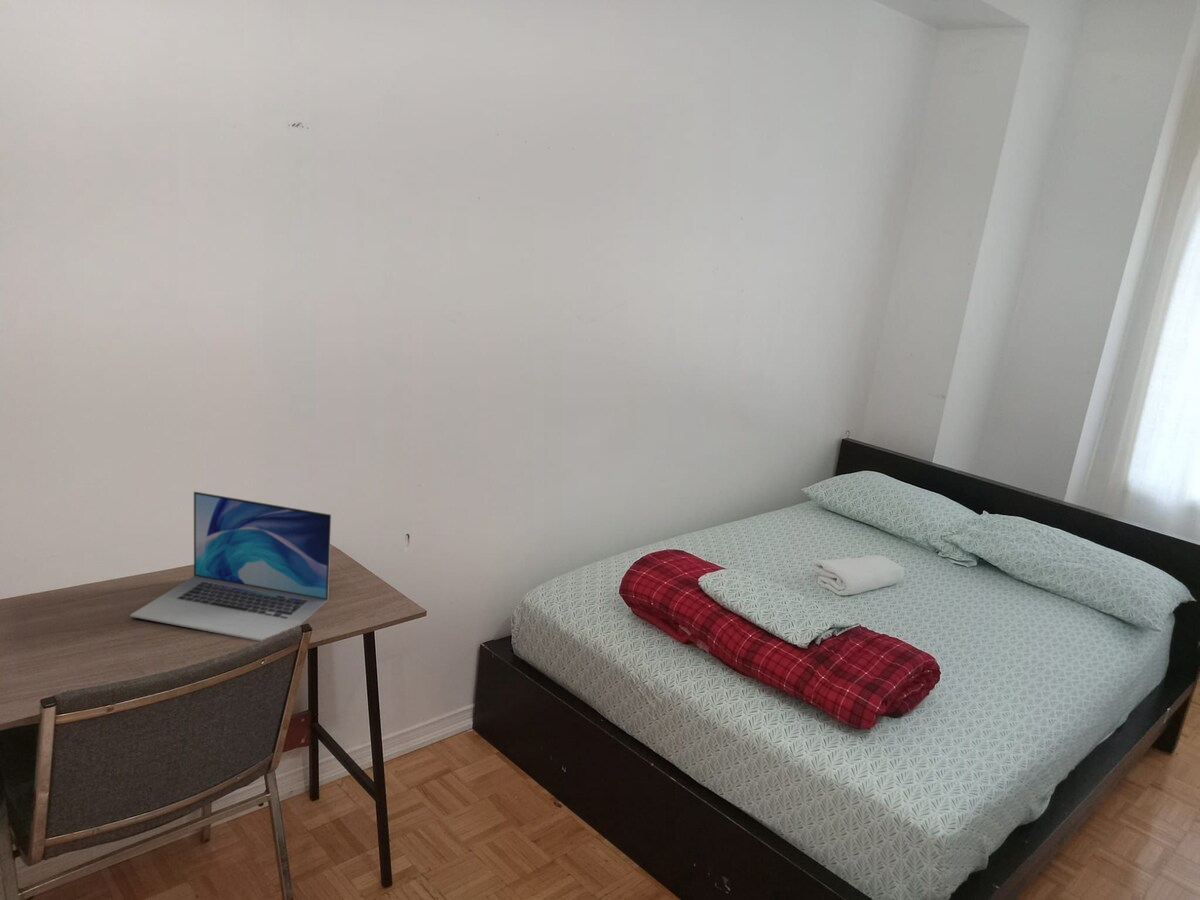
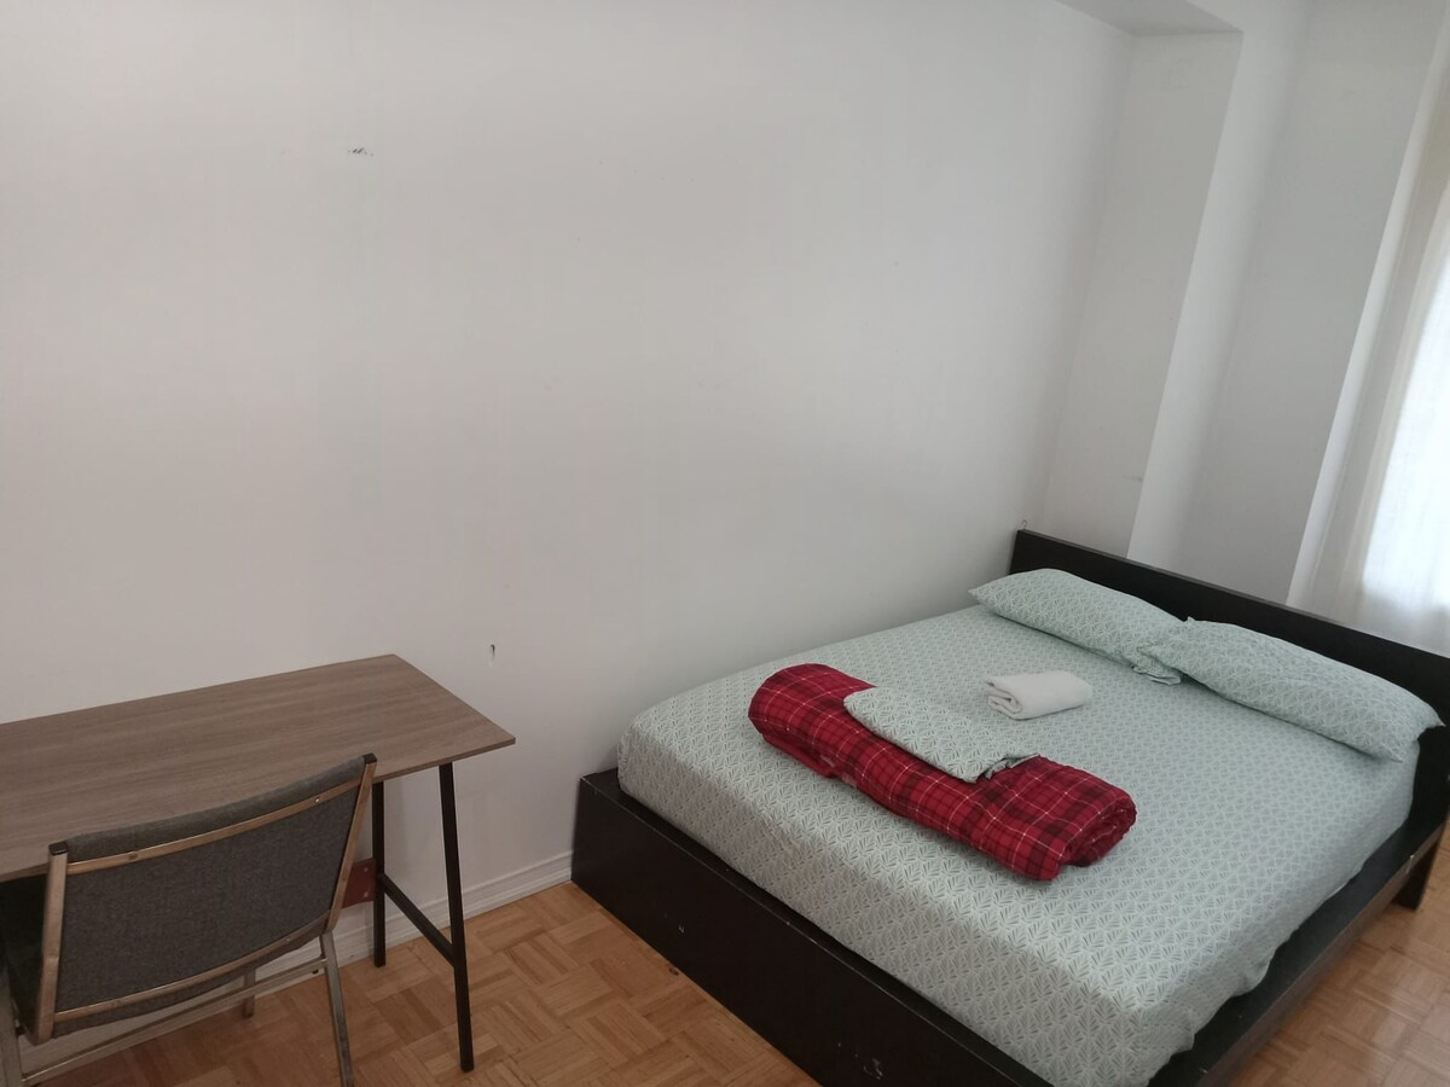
- laptop (233, 563)
